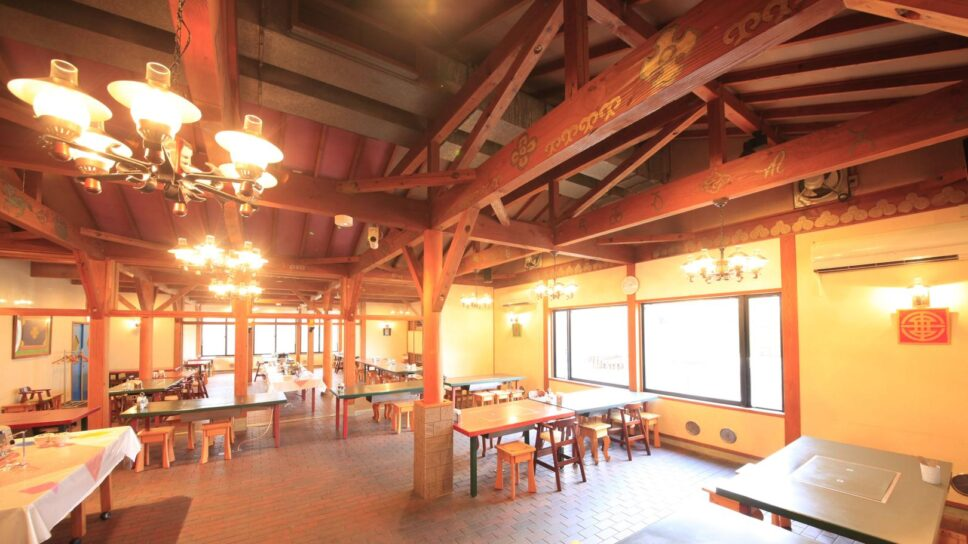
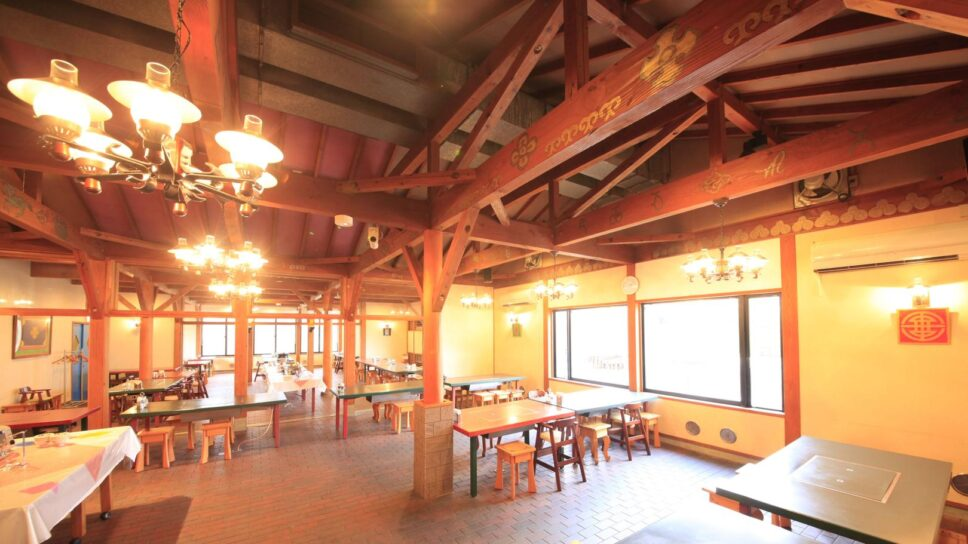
- utensil holder (925, 468)
